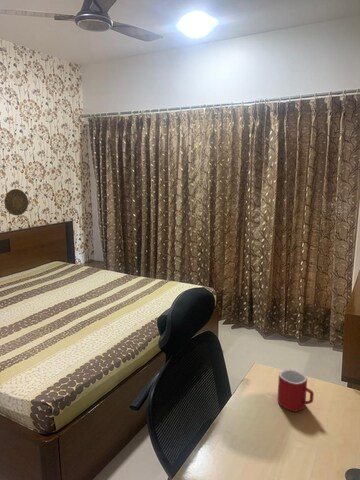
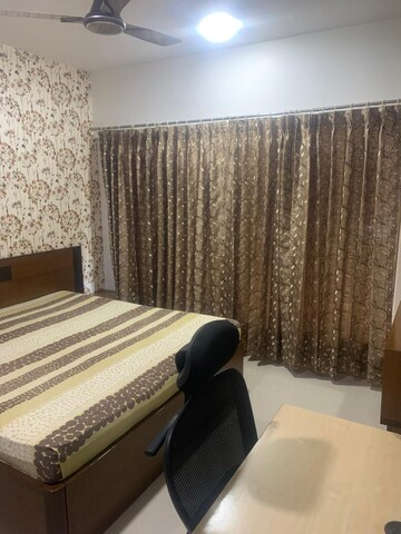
- mug (296, 392)
- decorative plate (17, 202)
